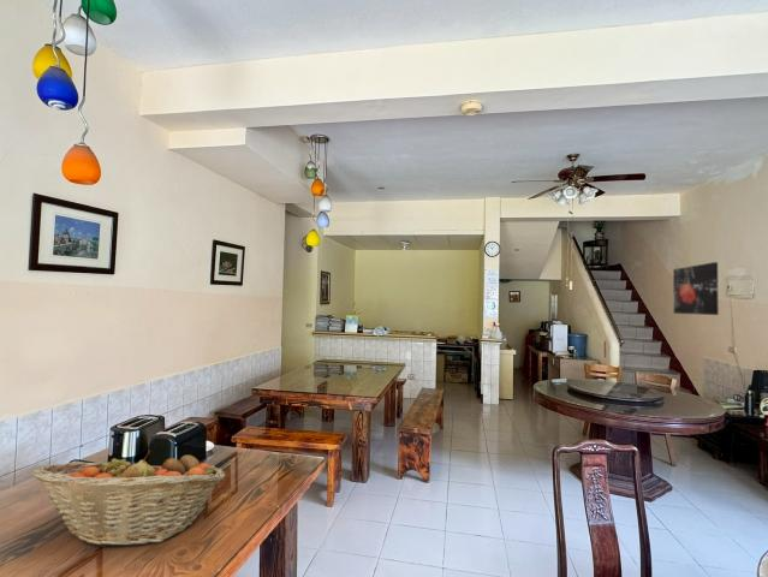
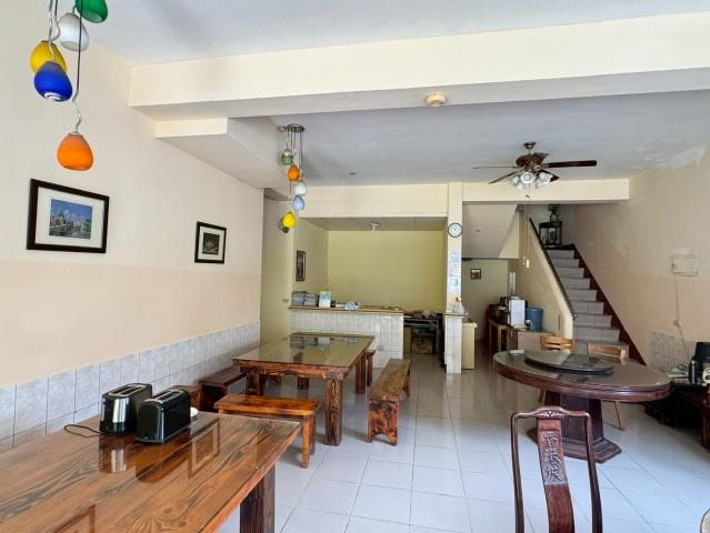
- wall art (693, 290)
- fruit basket (135, 486)
